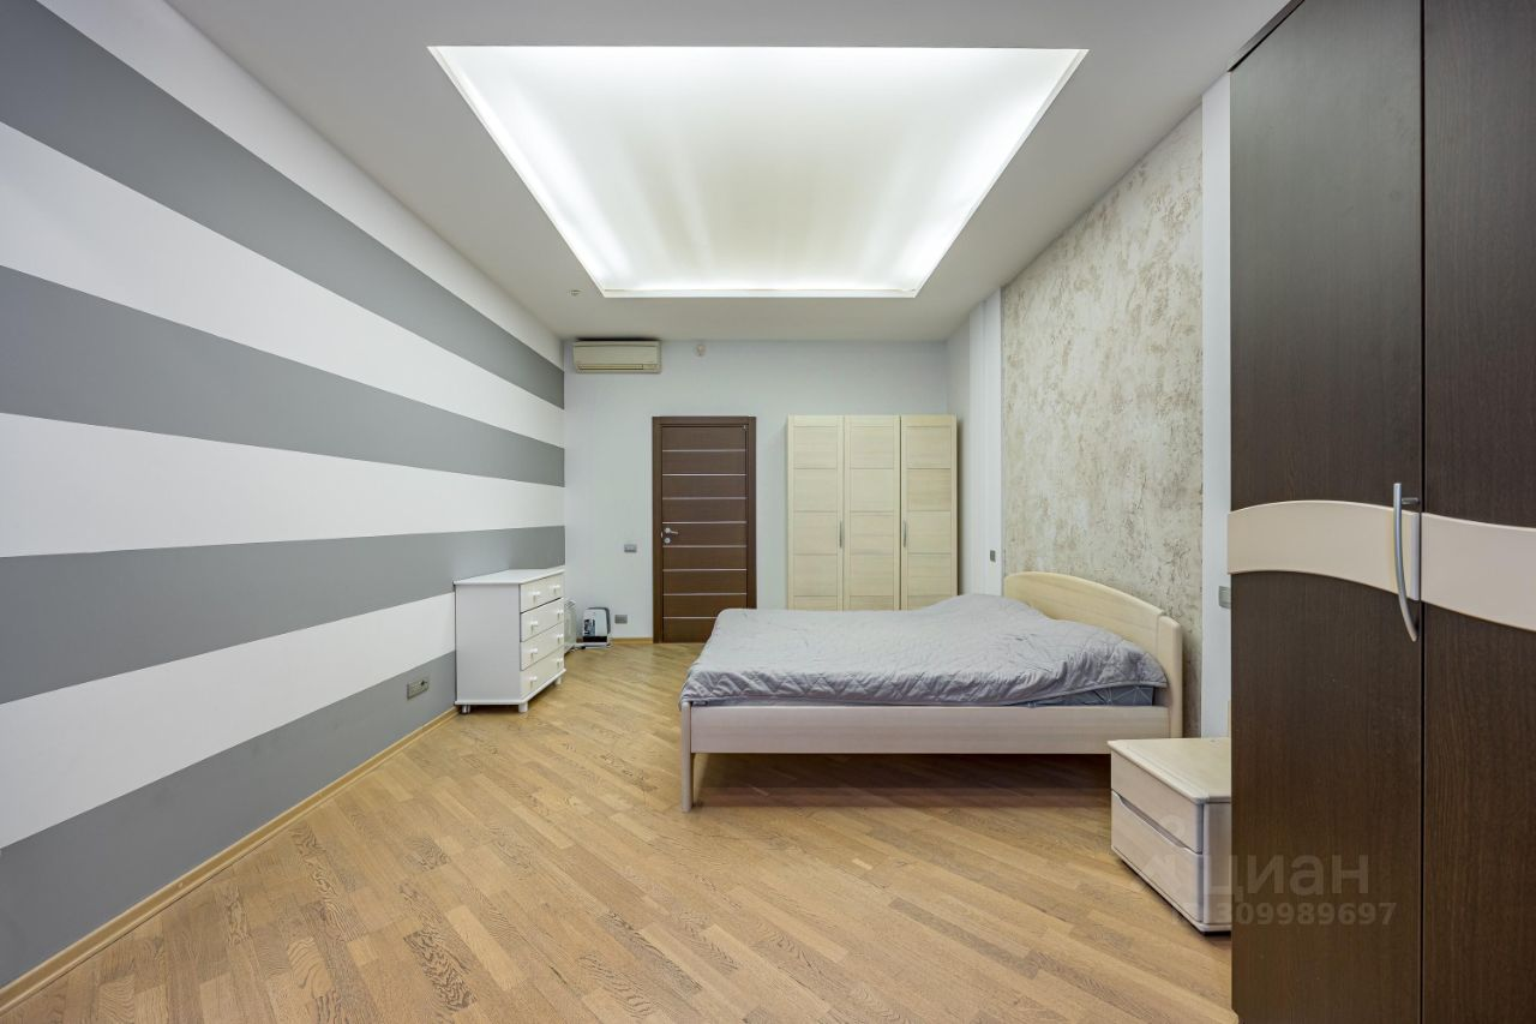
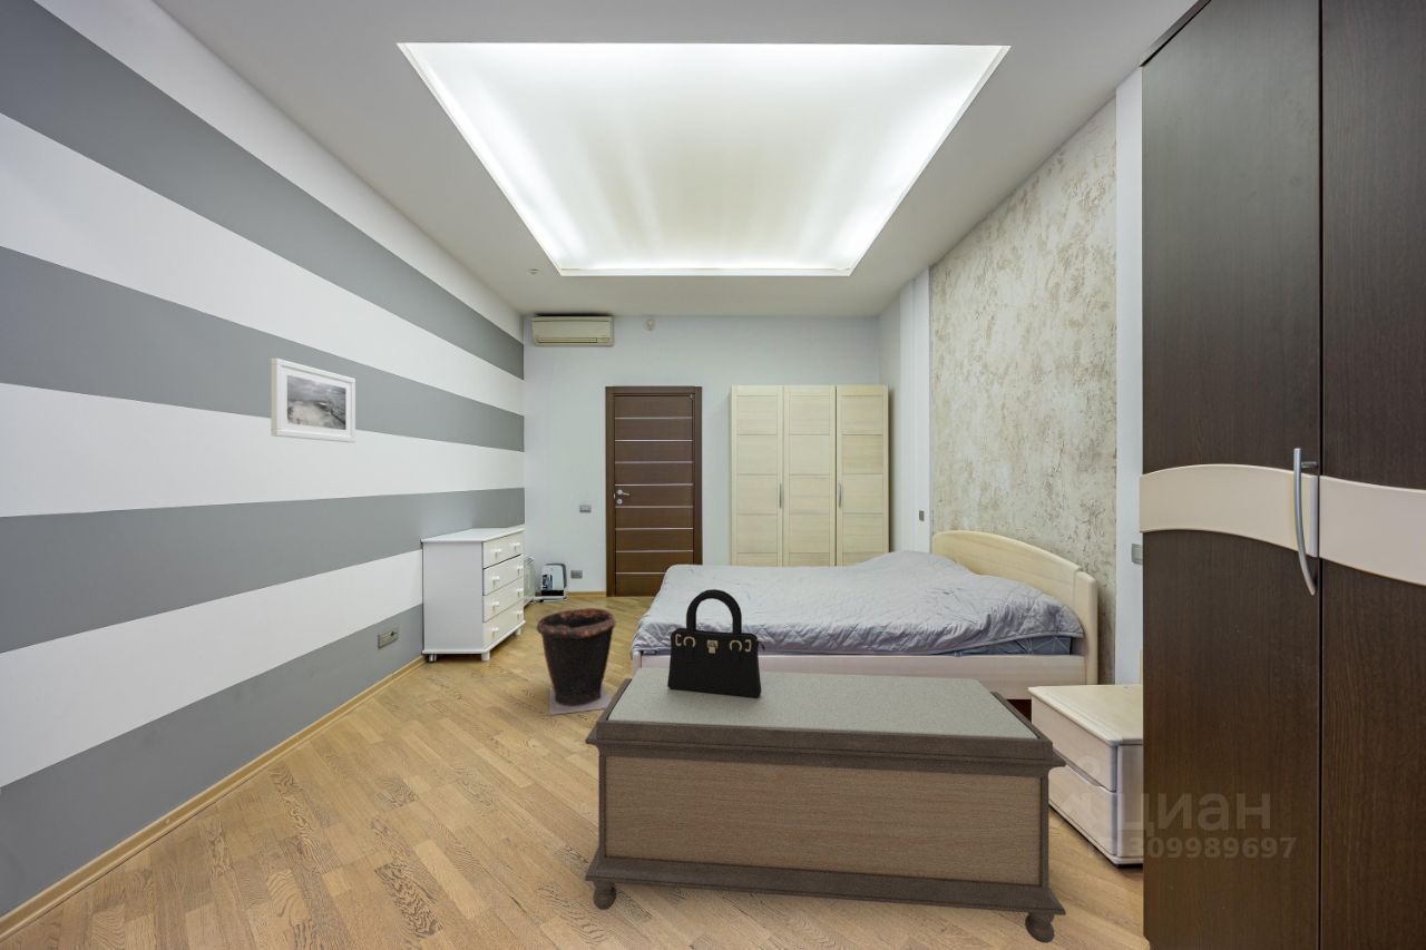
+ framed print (316, 404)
+ waste bin (575, 654)
+ handbag (715, 640)
+ bench (808, 783)
